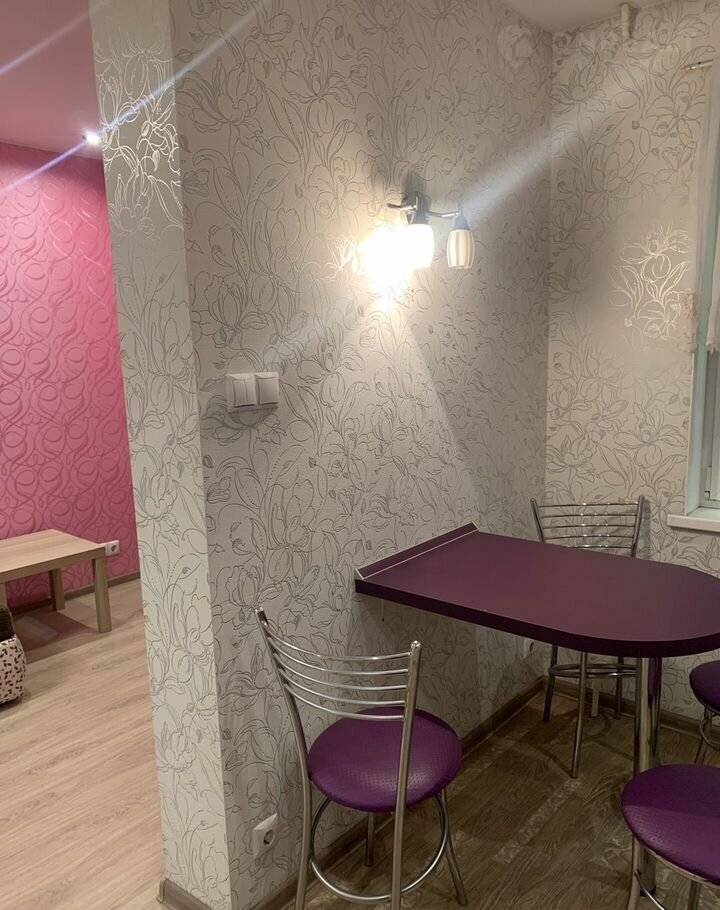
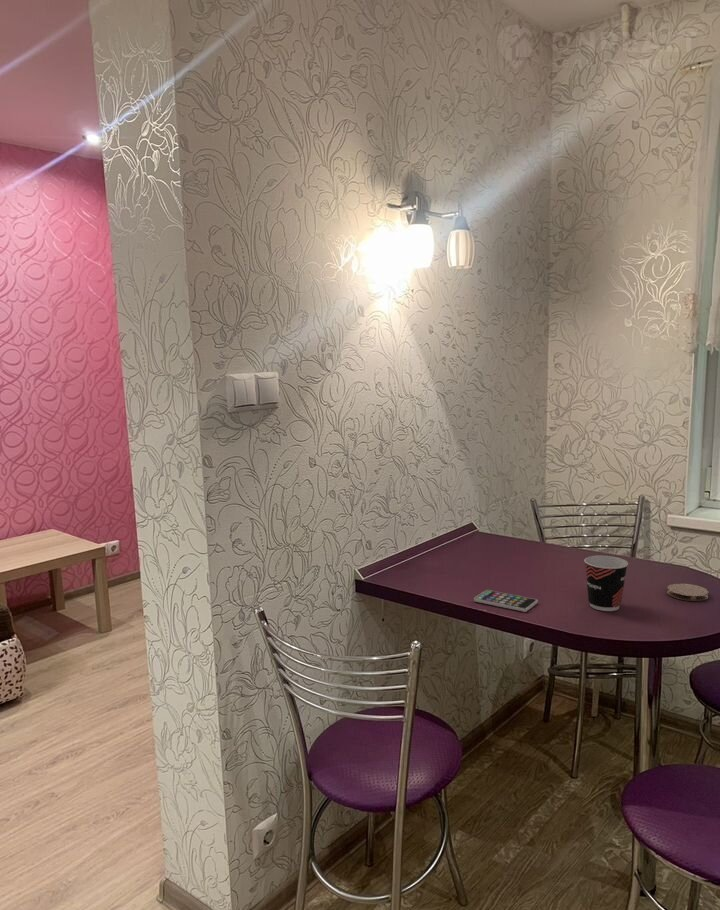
+ smartphone (505, 600)
+ cup (605, 583)
+ coaster (687, 592)
